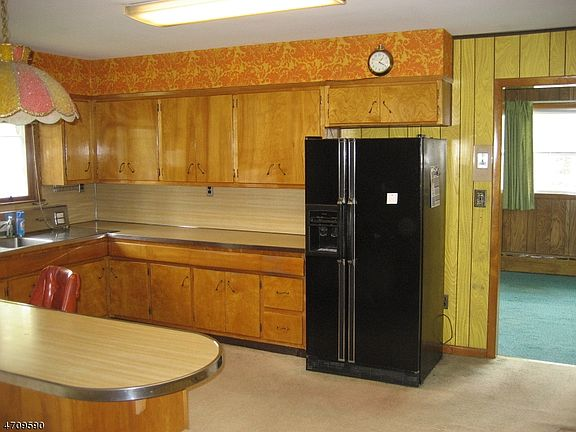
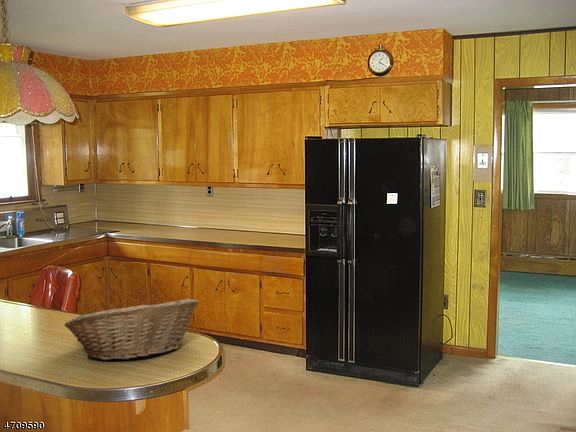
+ fruit basket (134, 323)
